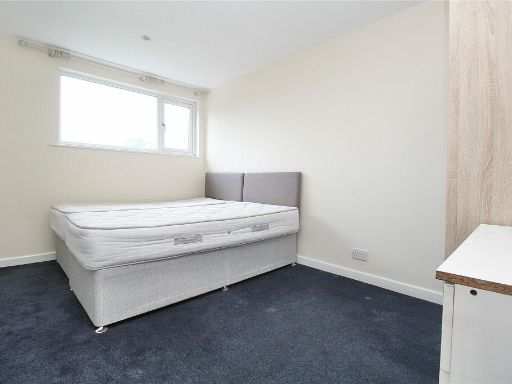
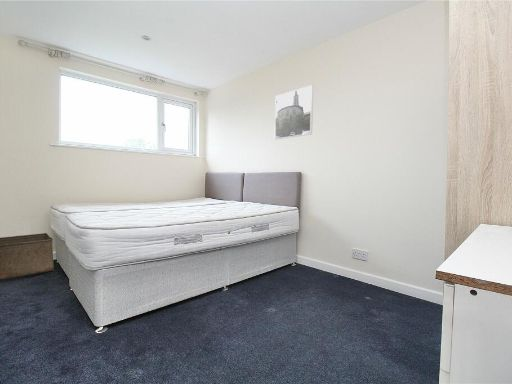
+ storage bin (24, 254)
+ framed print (292, 114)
